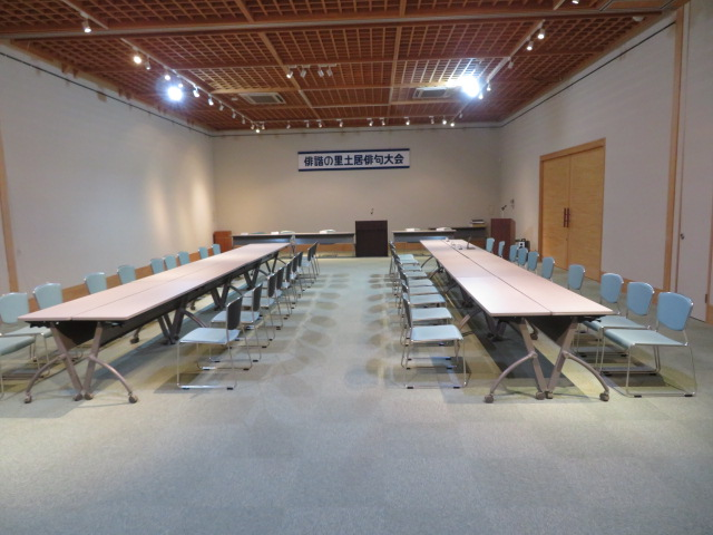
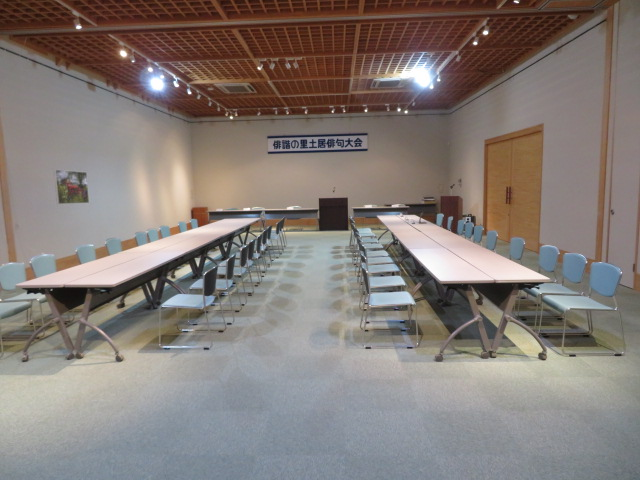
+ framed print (72, 187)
